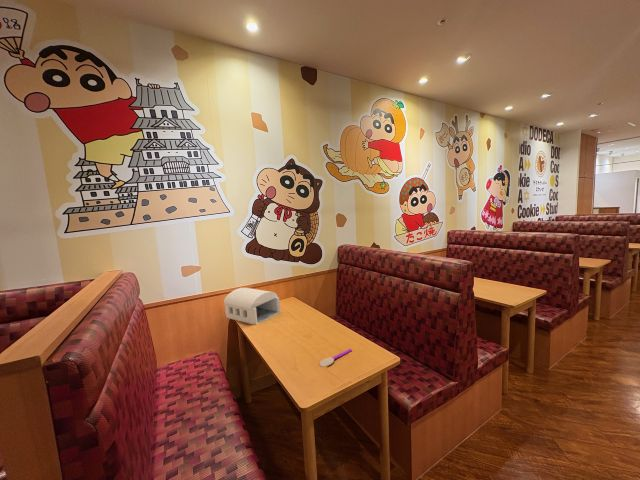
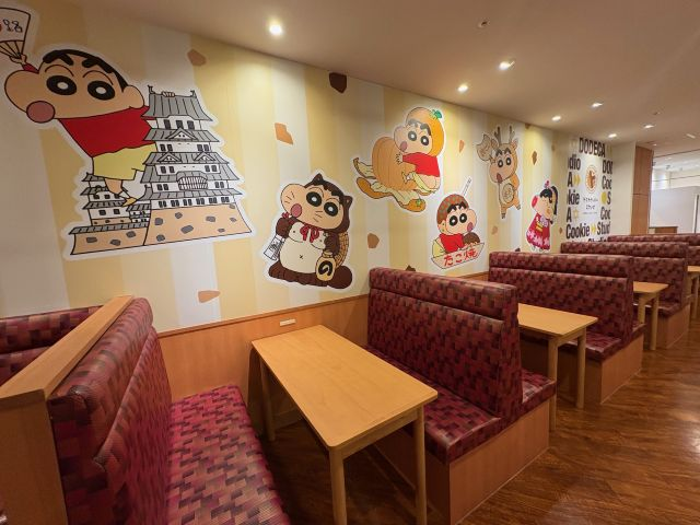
- spoon (336, 356)
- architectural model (252, 303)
